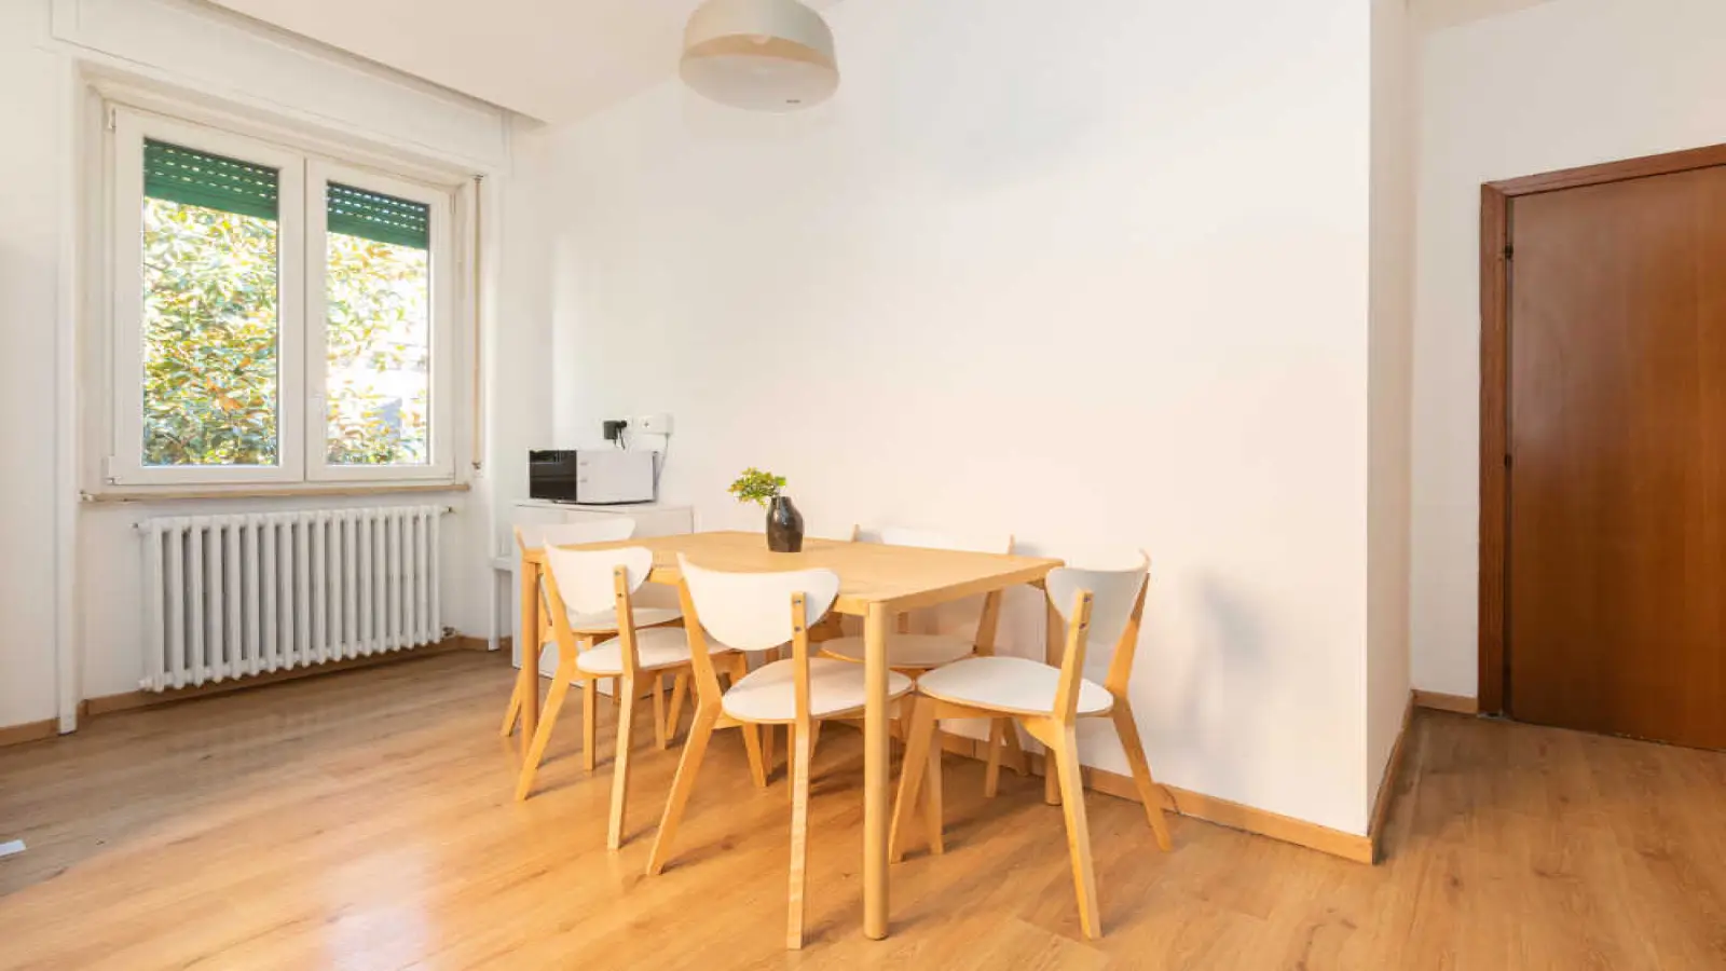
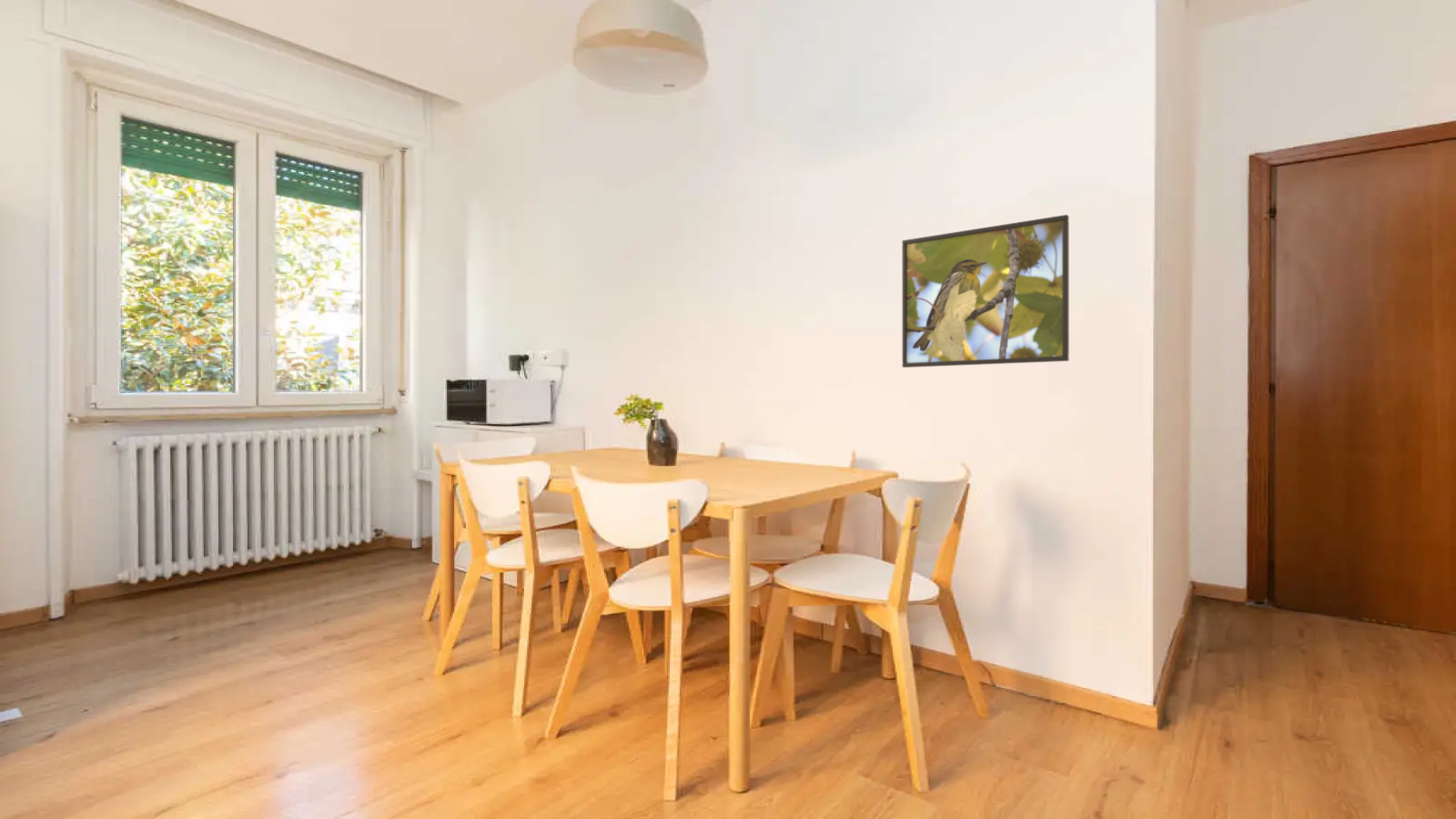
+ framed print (979, 296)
